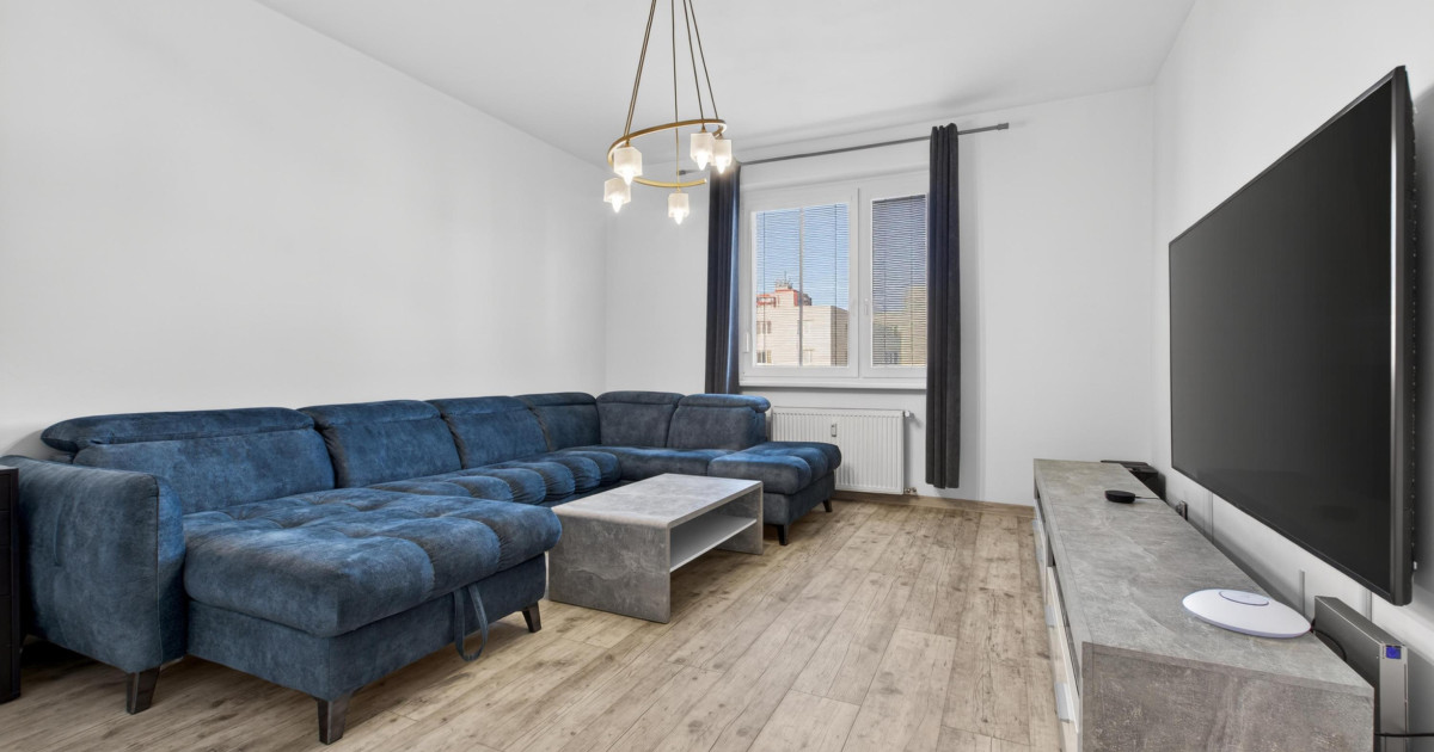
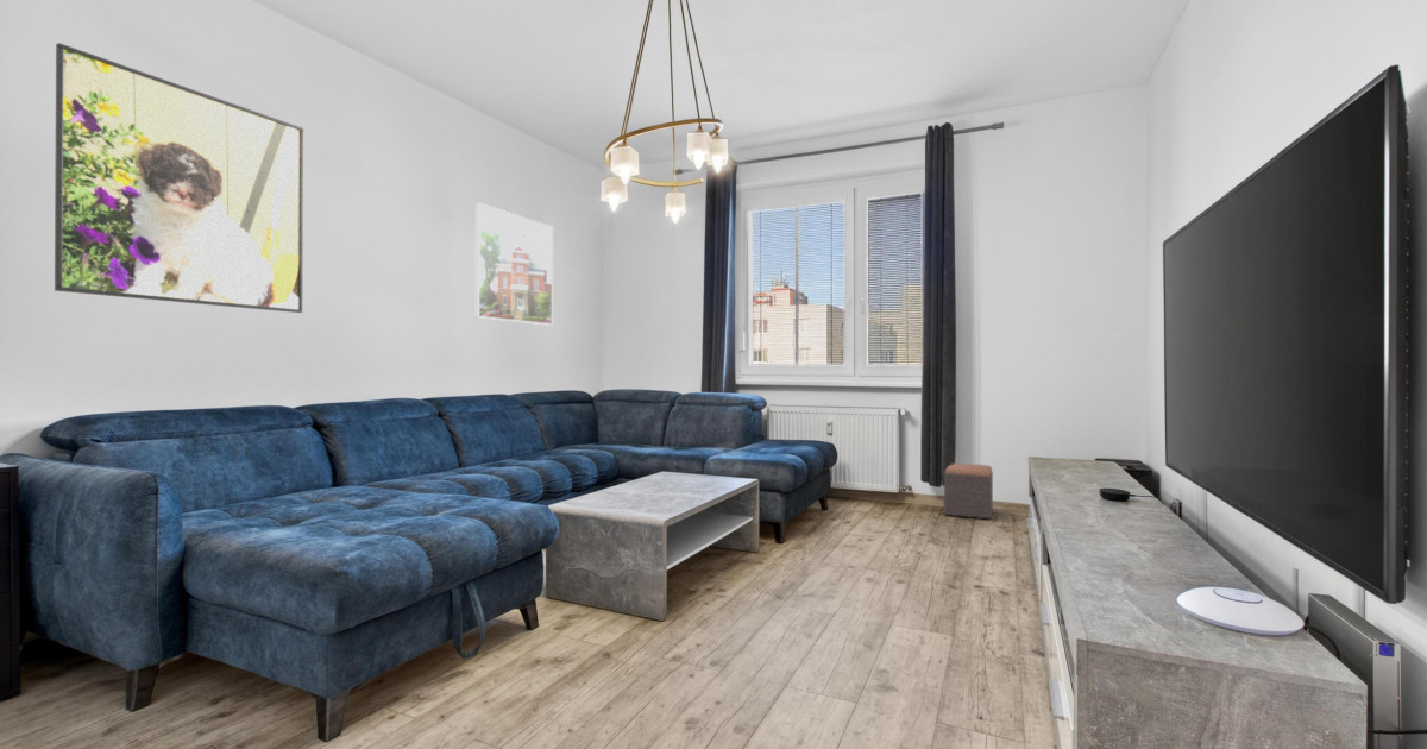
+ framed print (516, 268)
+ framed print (196, 197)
+ footstool (968, 489)
